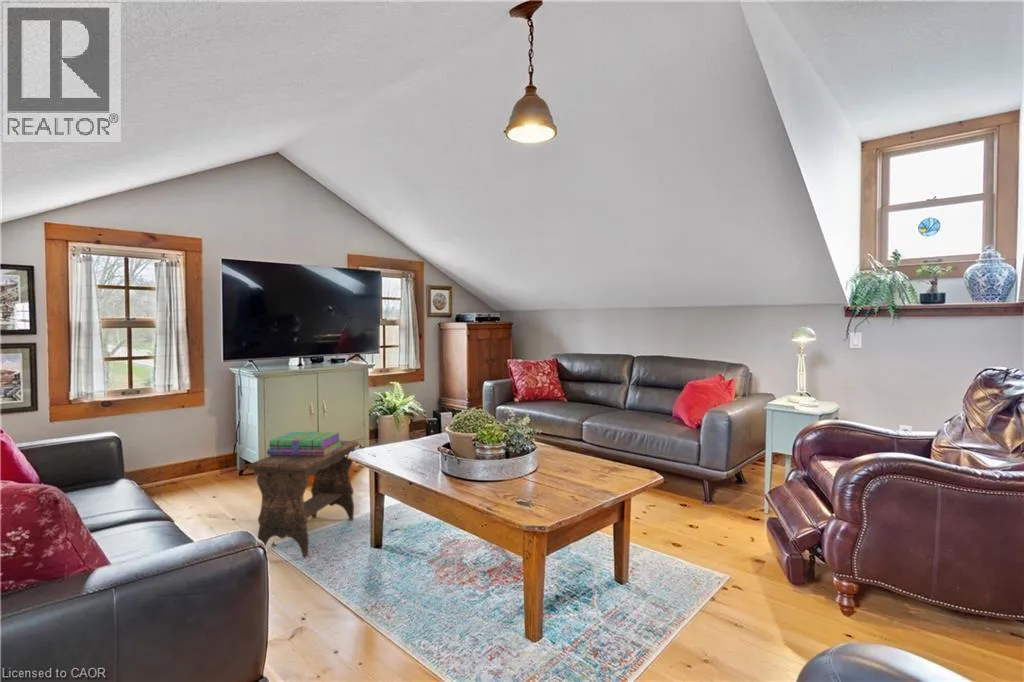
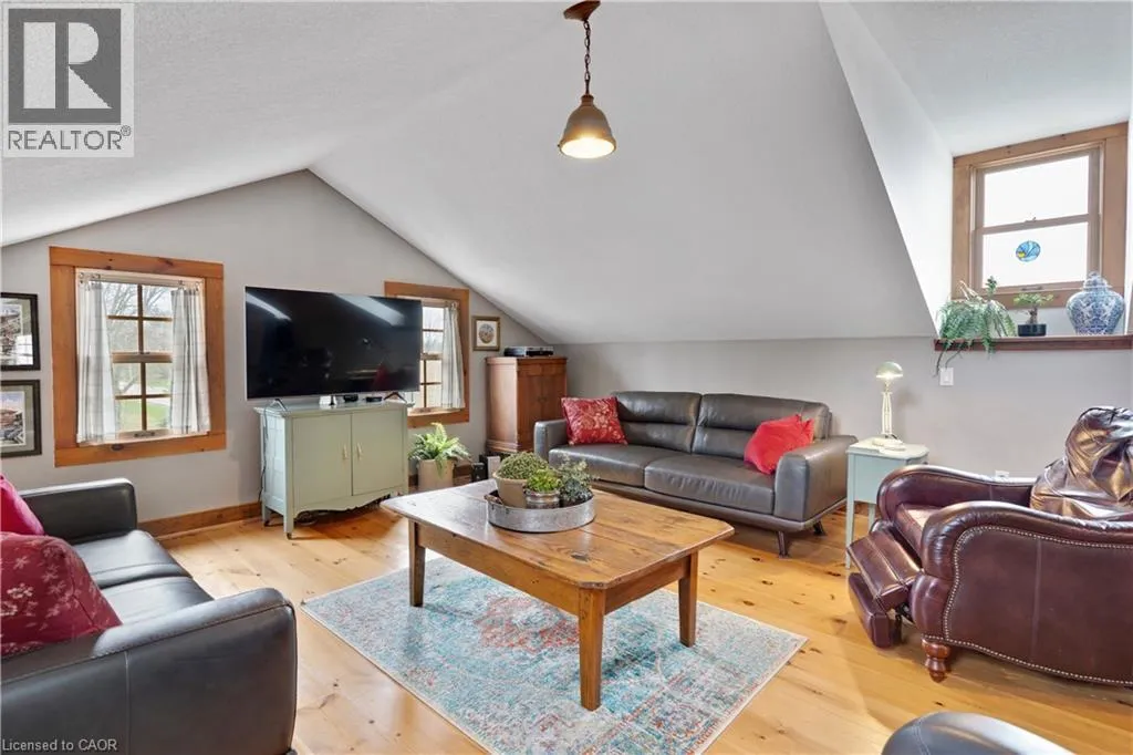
- footstool (311, 492)
- stack of books (306, 443)
